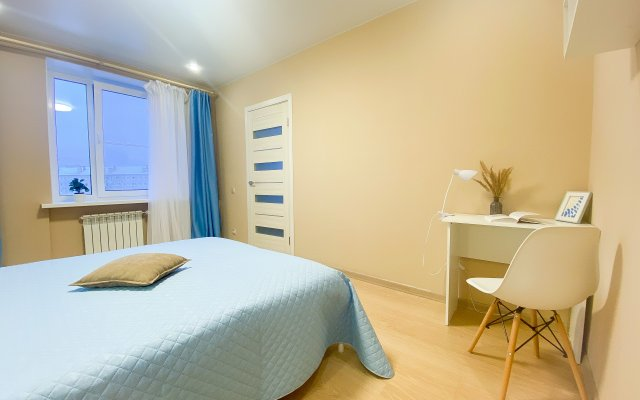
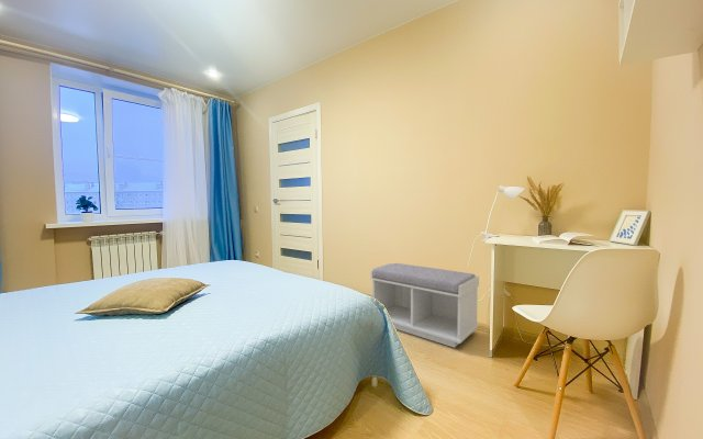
+ bench (422, 299)
